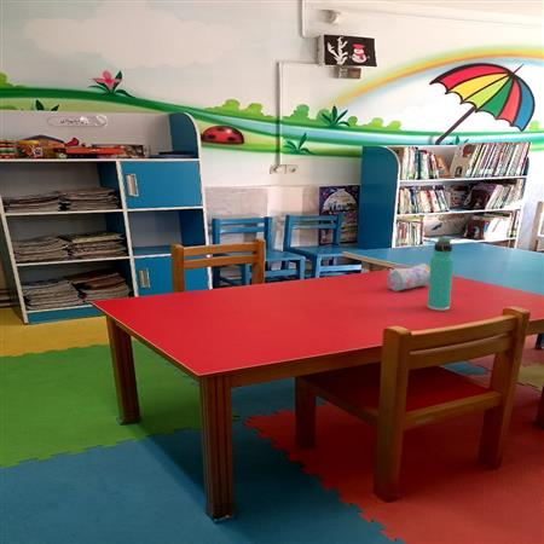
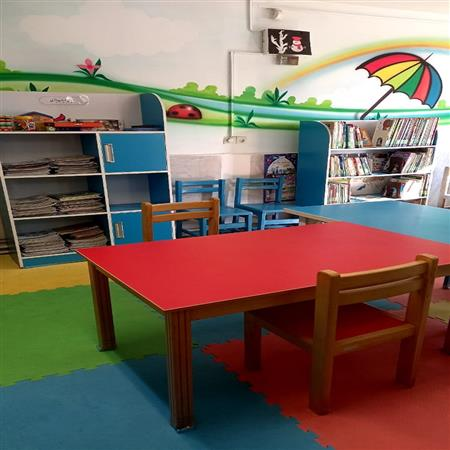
- thermos bottle (440, 273)
- pencil case (410, 277)
